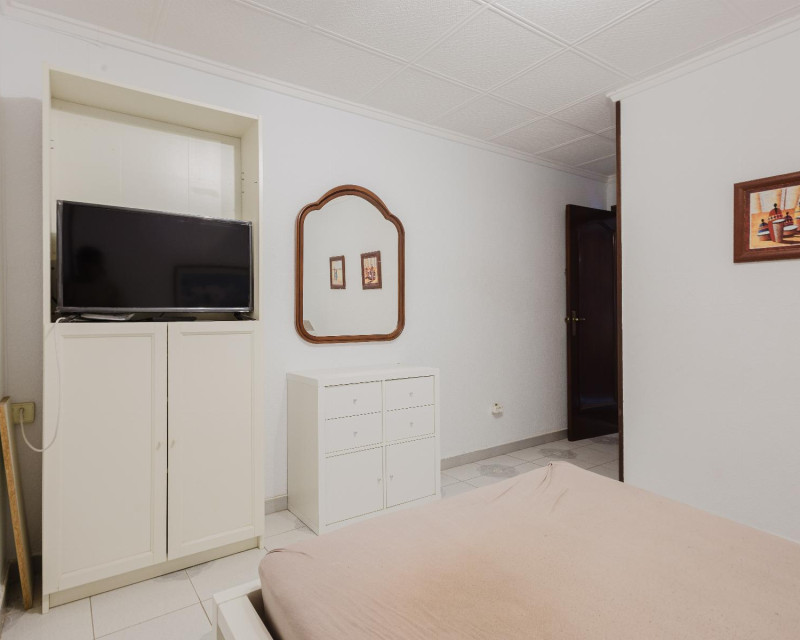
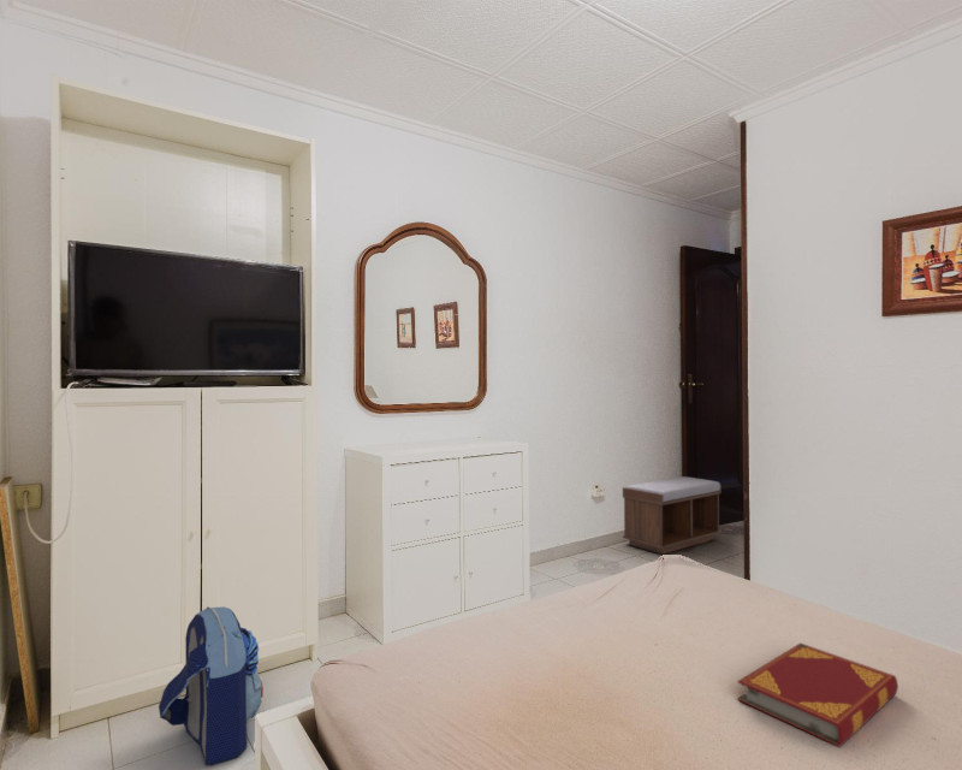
+ bench (672, 511)
+ hardback book (818, 688)
+ backpack (214, 674)
